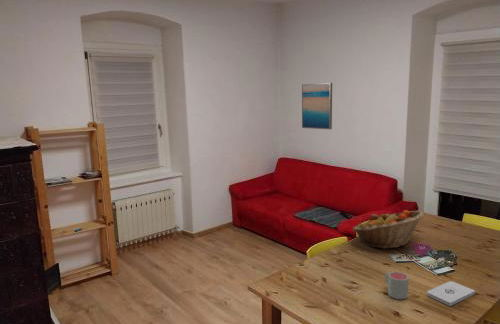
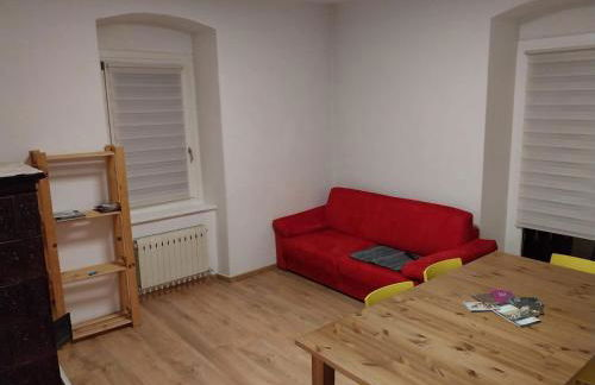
- mug (394, 283)
- notepad (450, 292)
- fruit basket (388, 226)
- wall art (316, 106)
